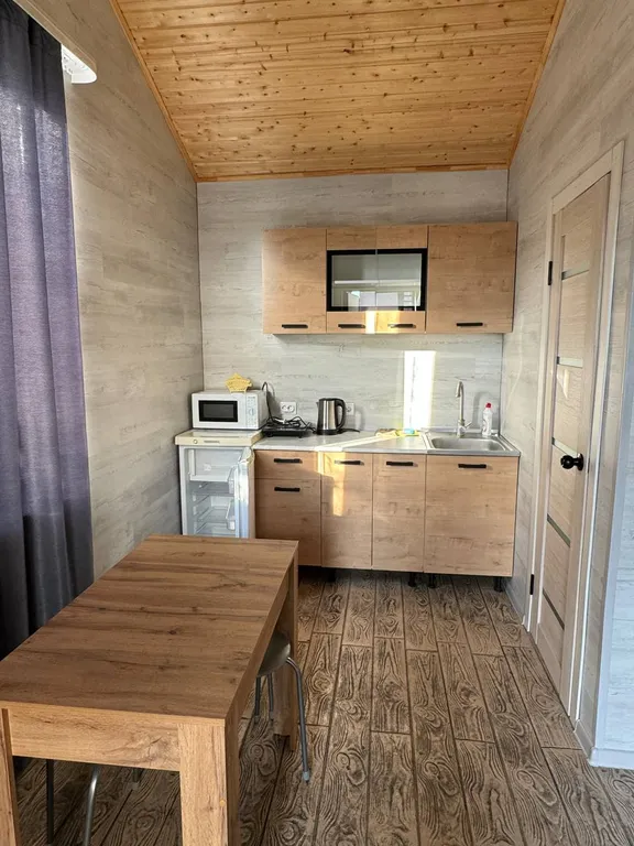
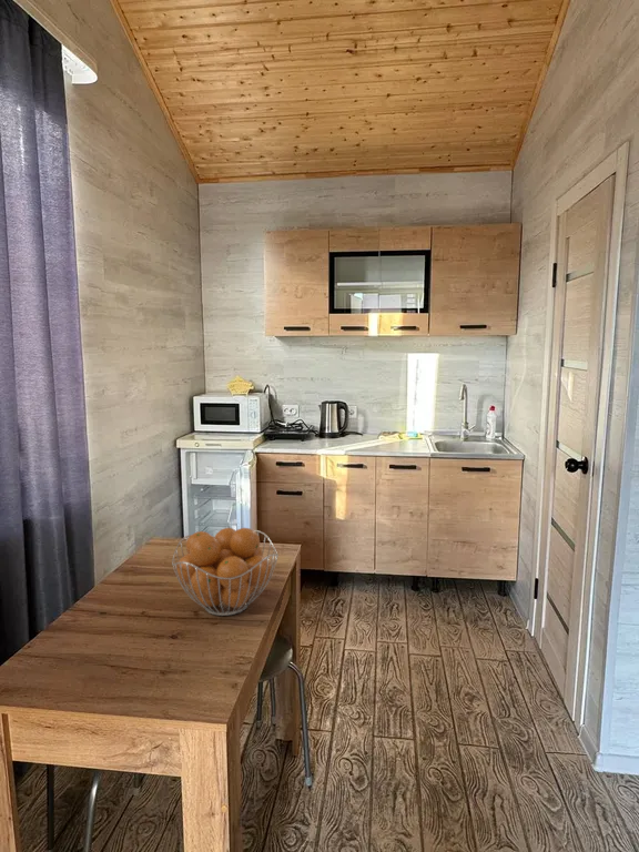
+ fruit basket (225, 568)
